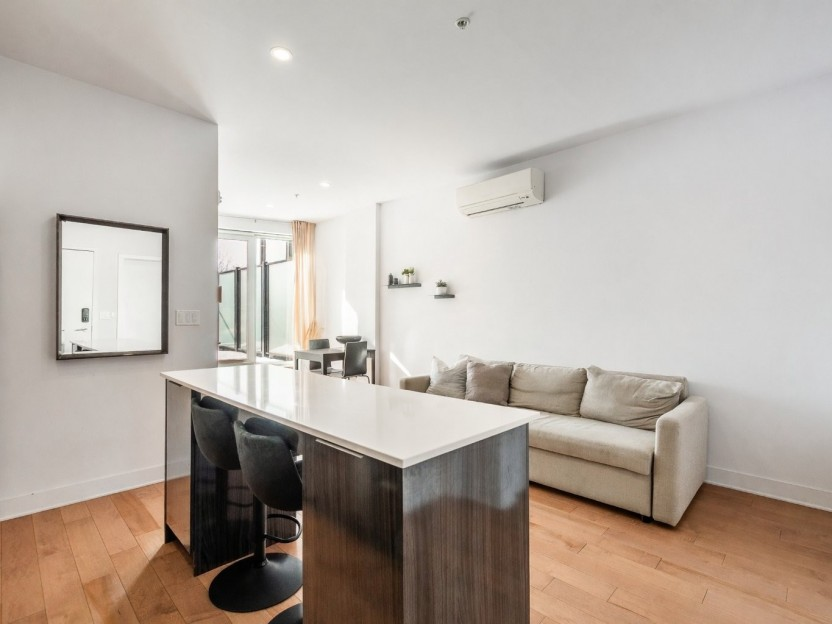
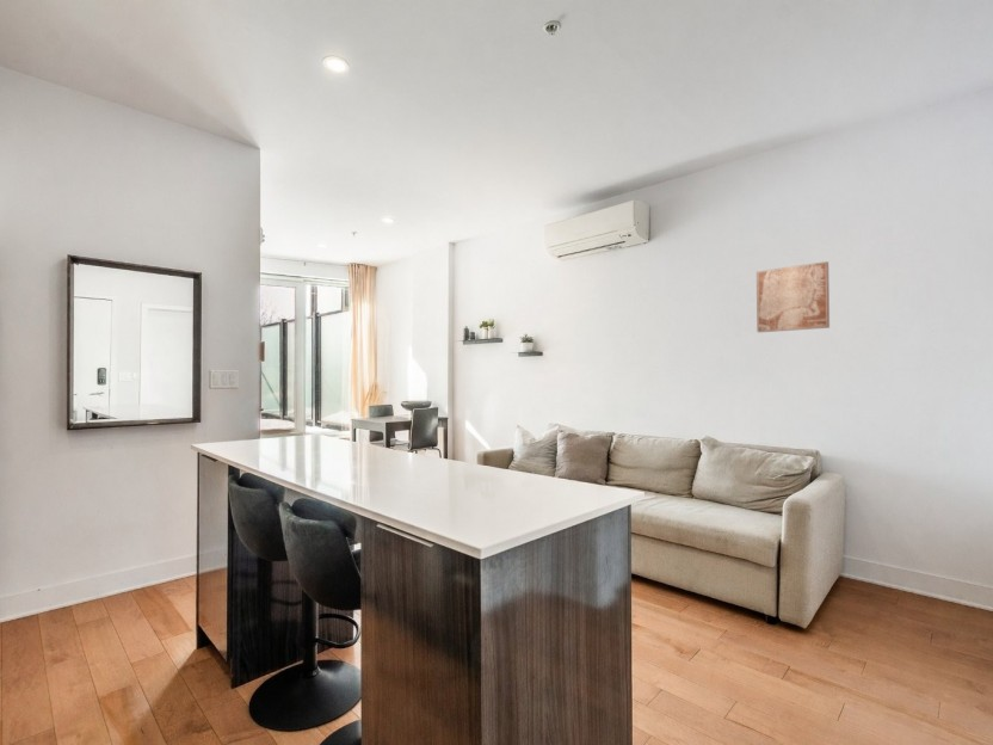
+ wall art (791, 298)
